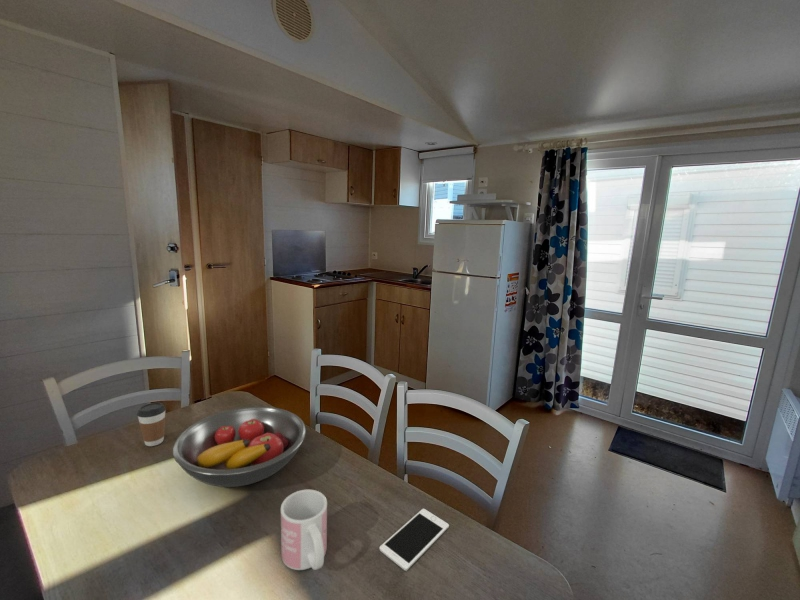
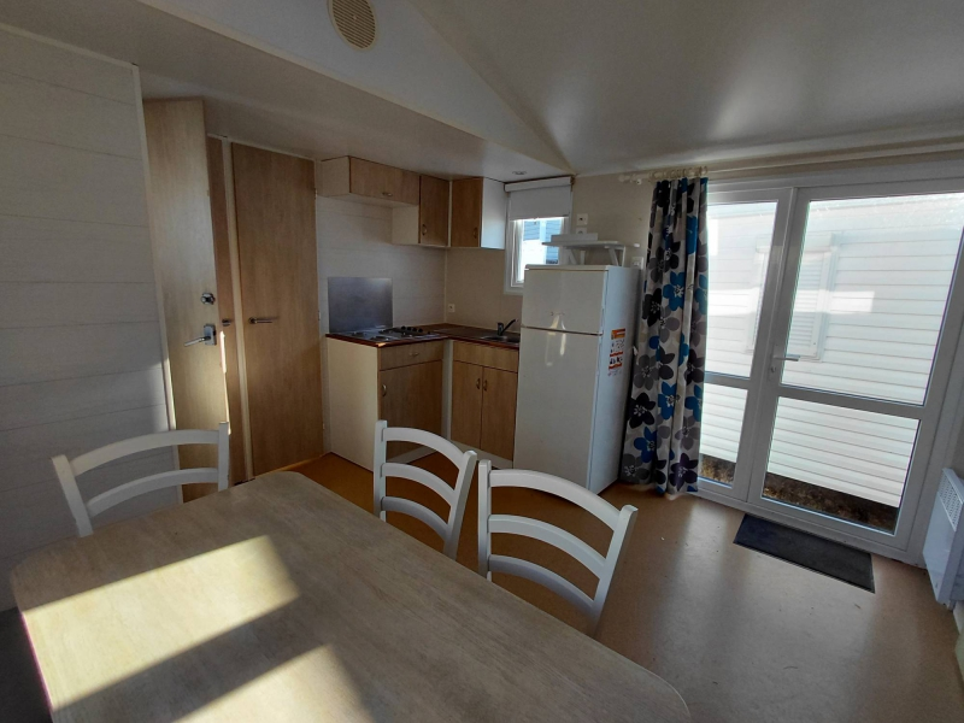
- cell phone (415, 536)
- mug (307, 533)
- coffee cup (152, 424)
- fruit bowl (243, 445)
